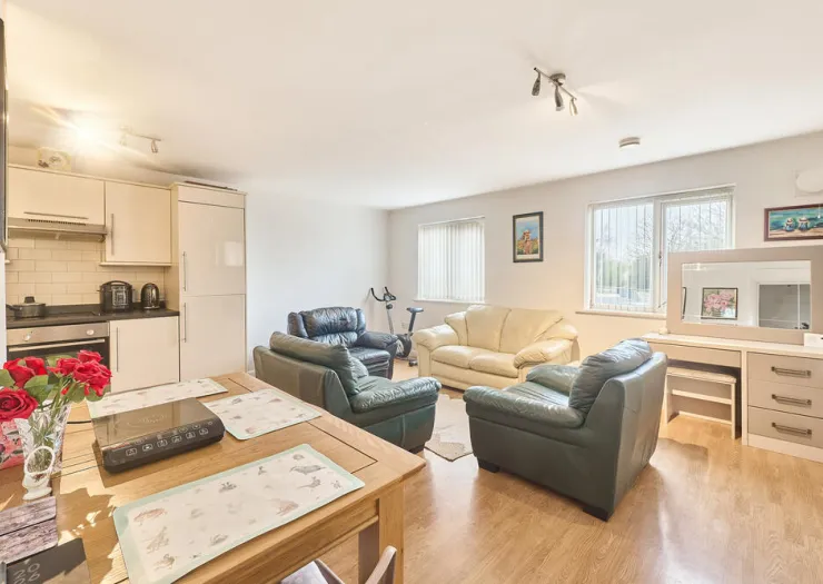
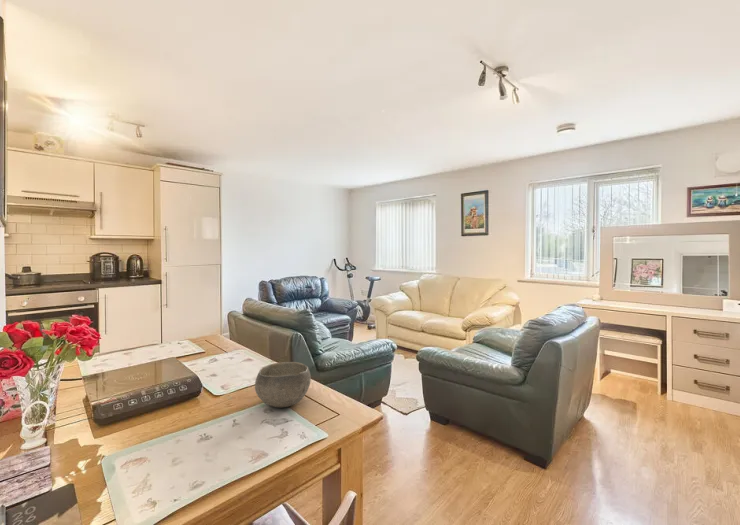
+ bowl (283, 385)
